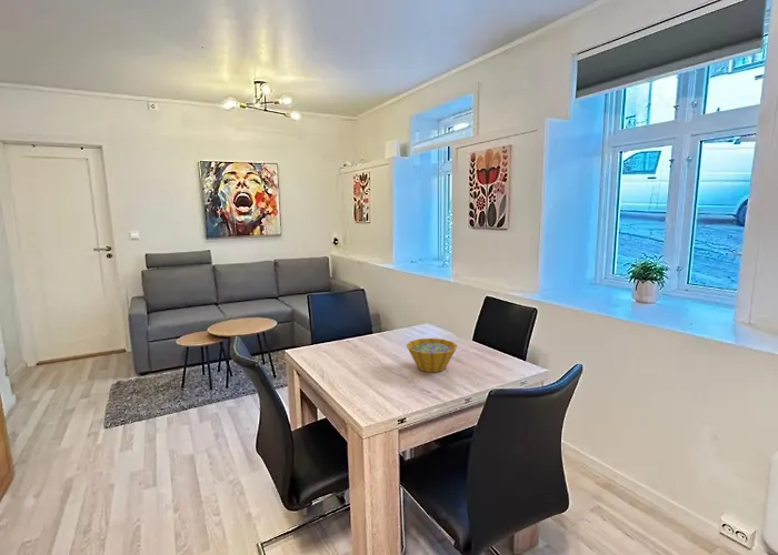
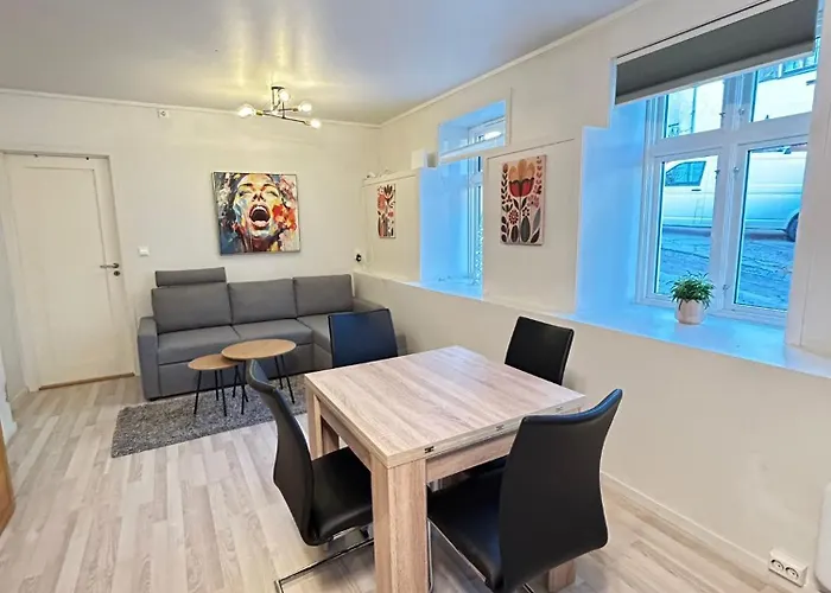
- bowl (431, 356)
